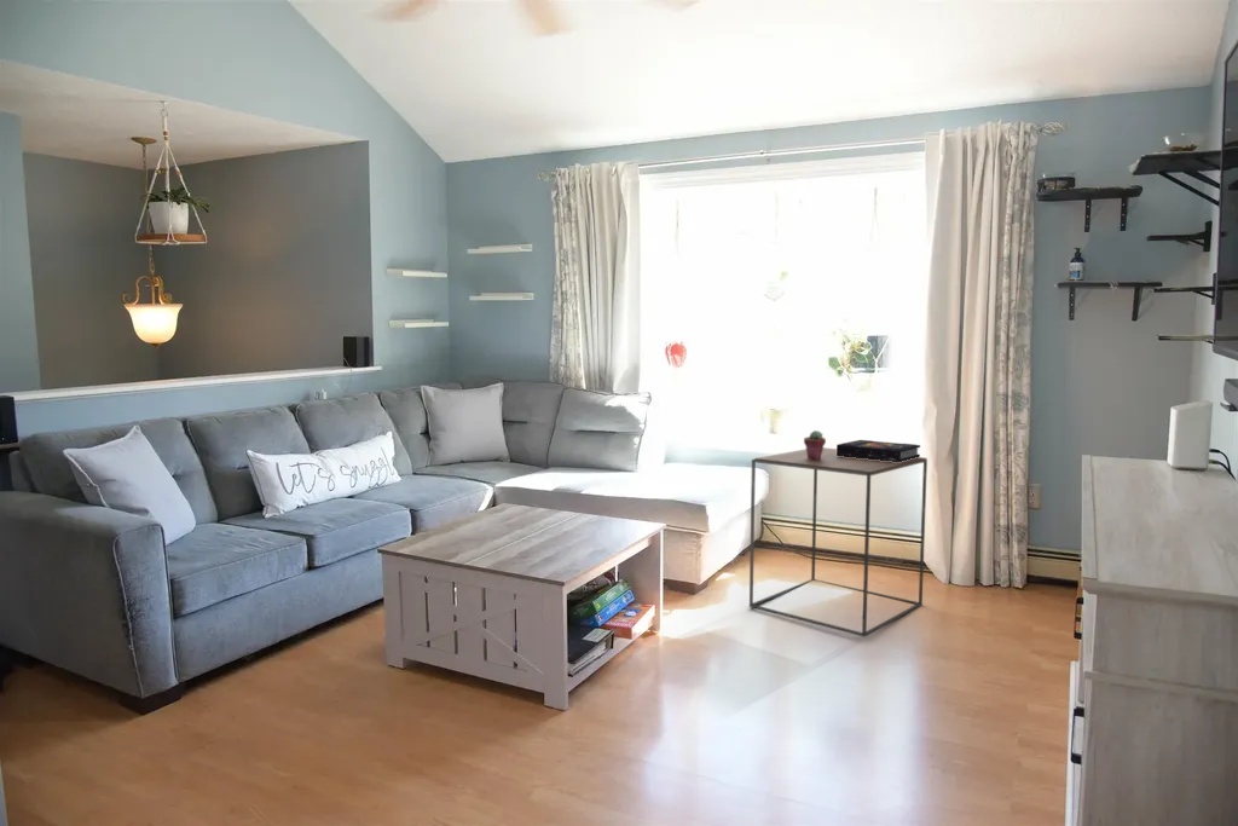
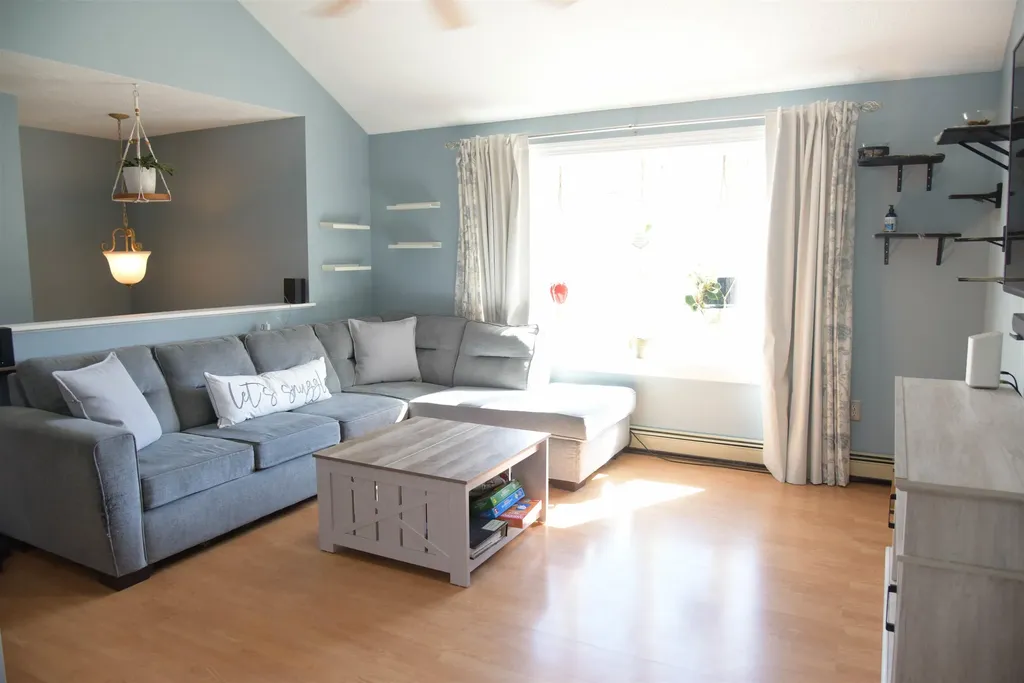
- book (878, 449)
- potted succulent (814, 443)
- side table (815, 532)
